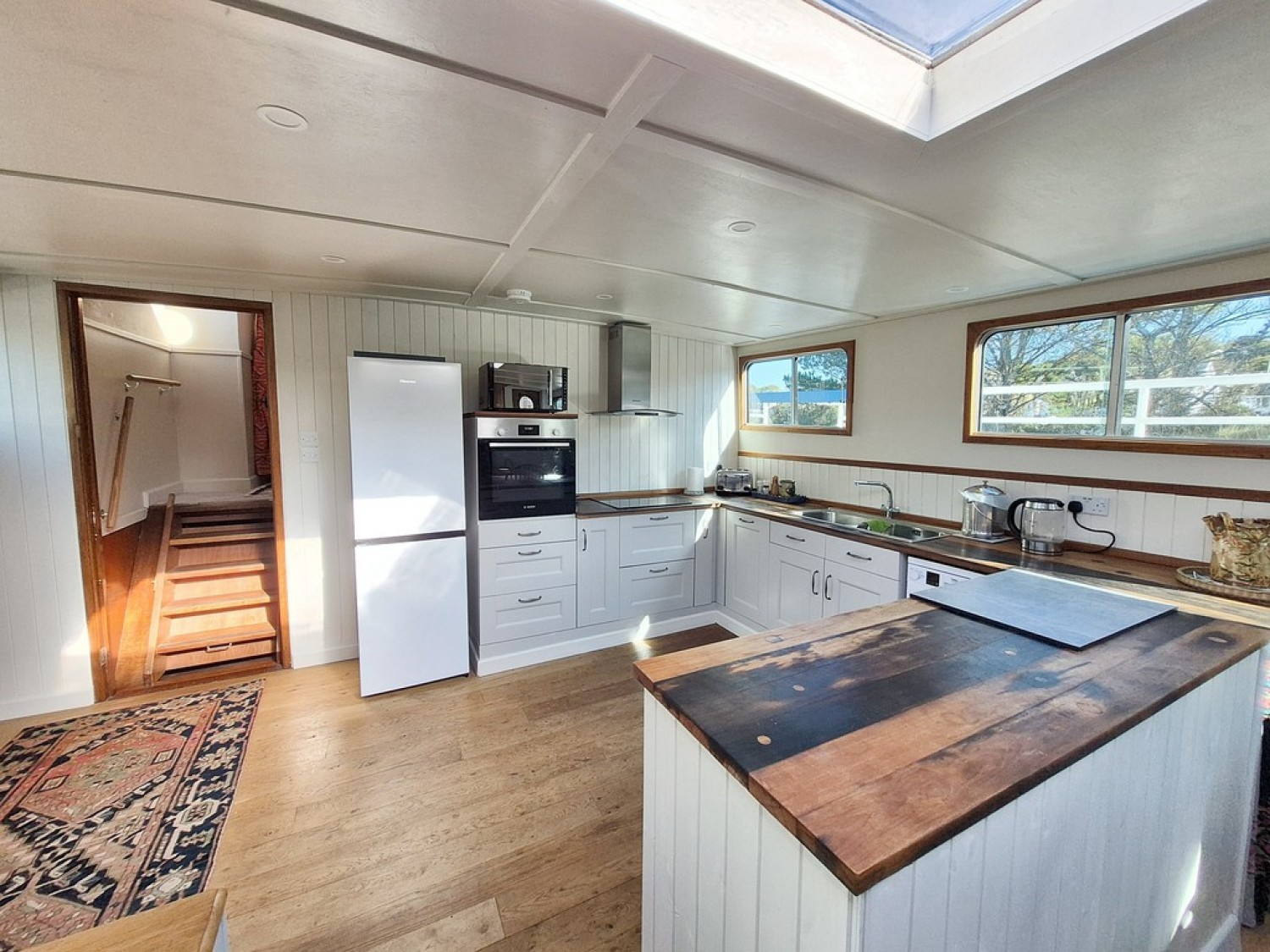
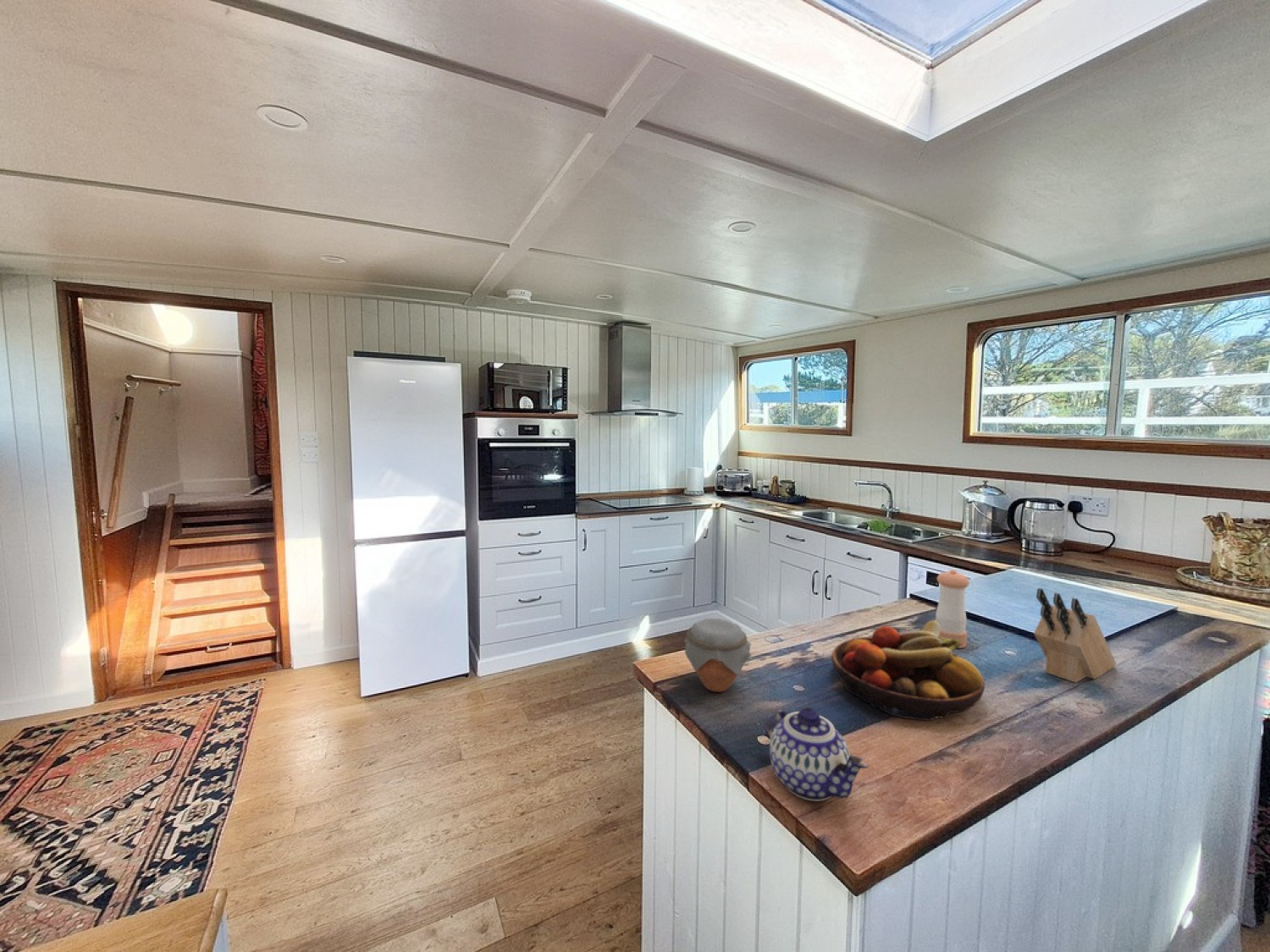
+ jar (717, 656)
+ teapot (809, 747)
+ knife block (1074, 629)
+ pepper shaker (951, 606)
+ fruit bowl (903, 658)
